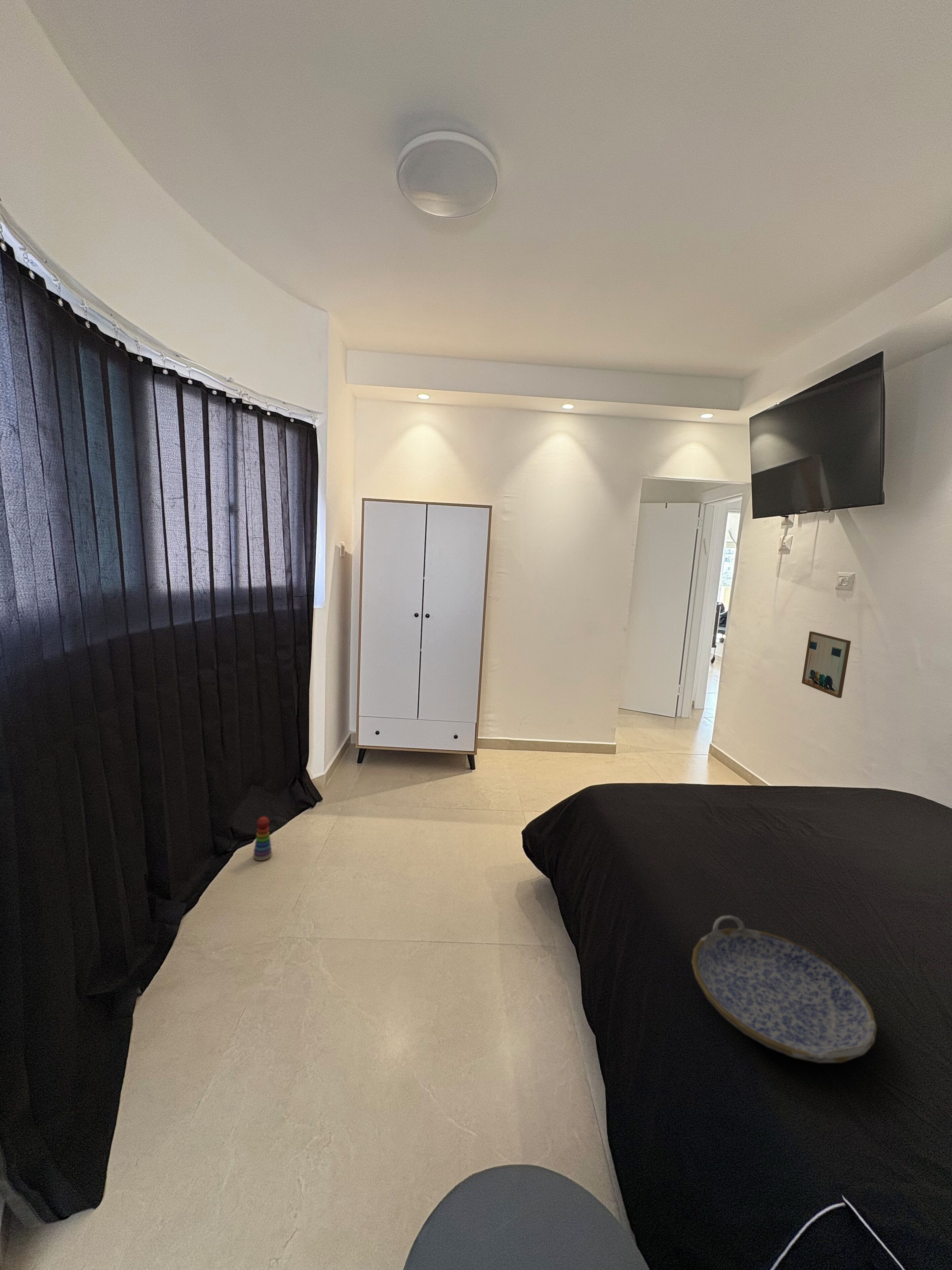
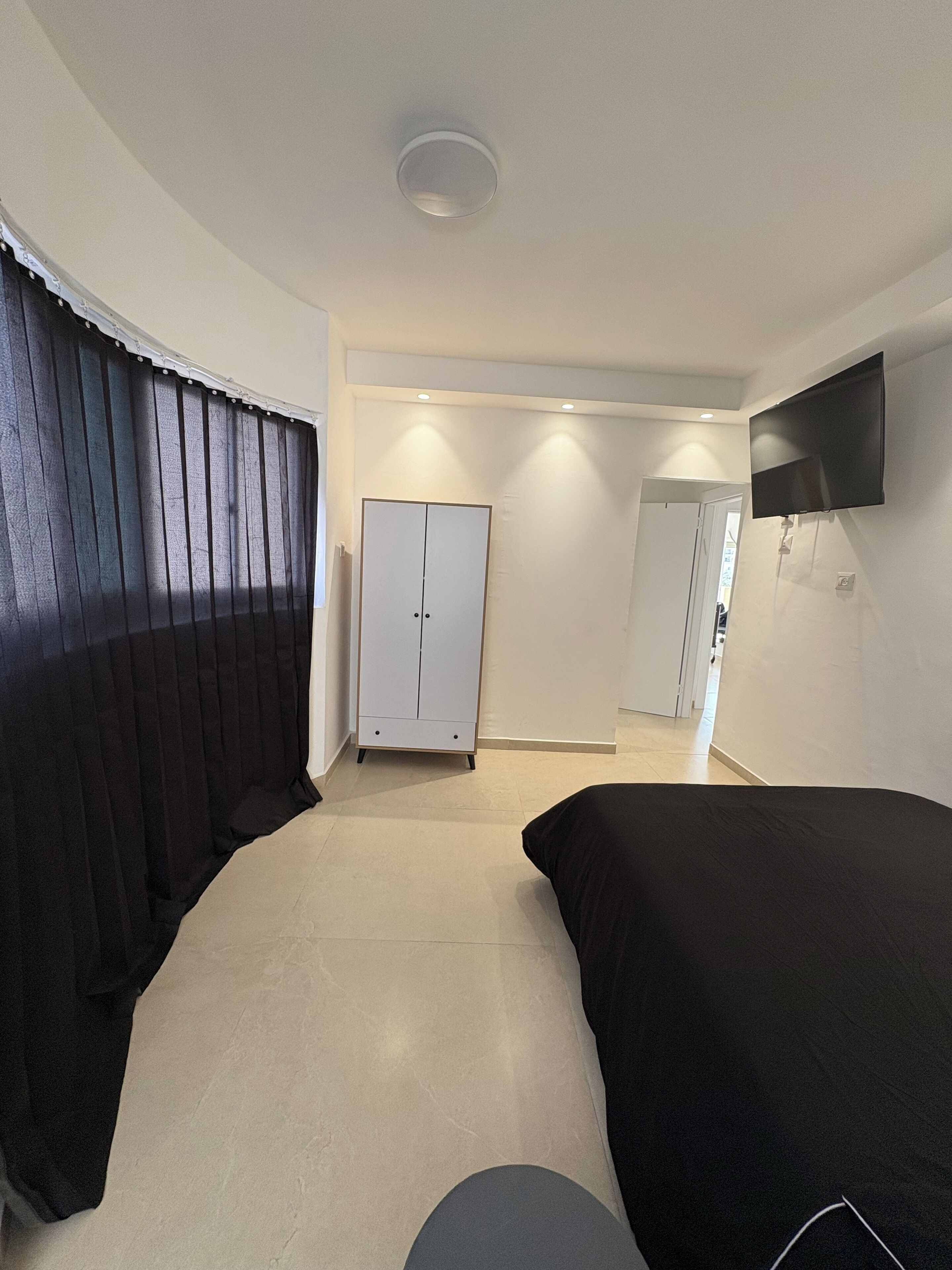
- serving tray (777, 987)
- stacking toy (262, 837)
- wall art (825, 663)
